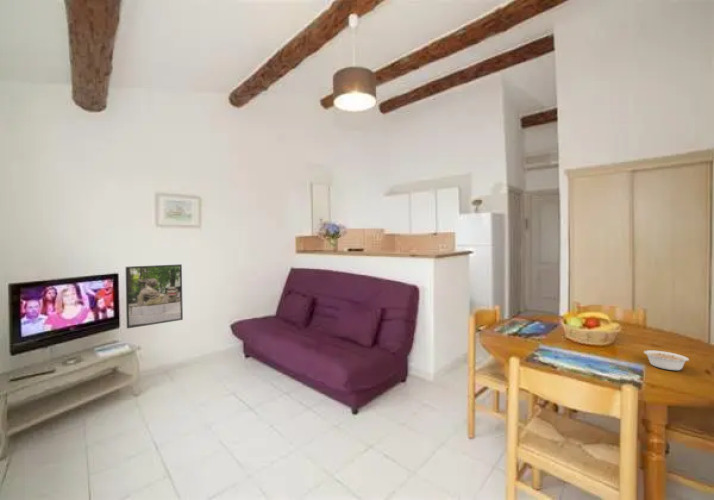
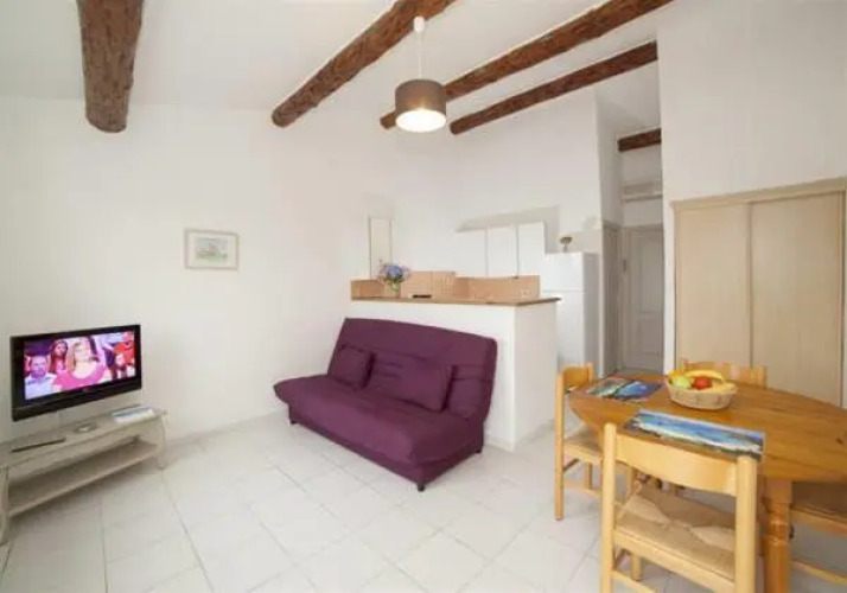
- legume (667, 360)
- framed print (155, 294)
